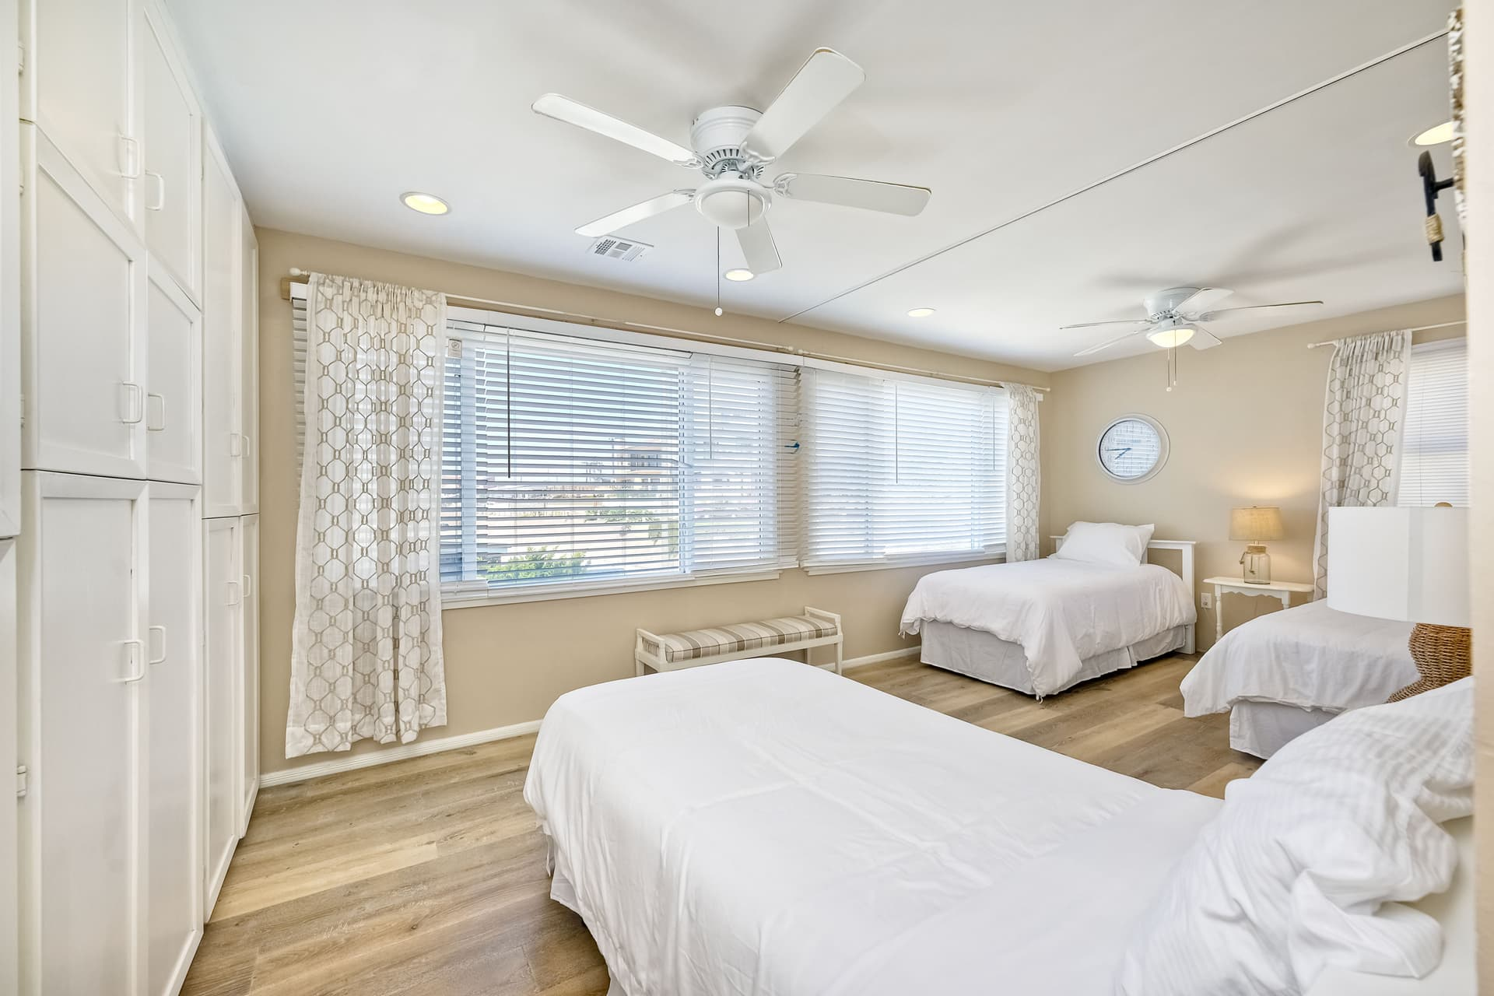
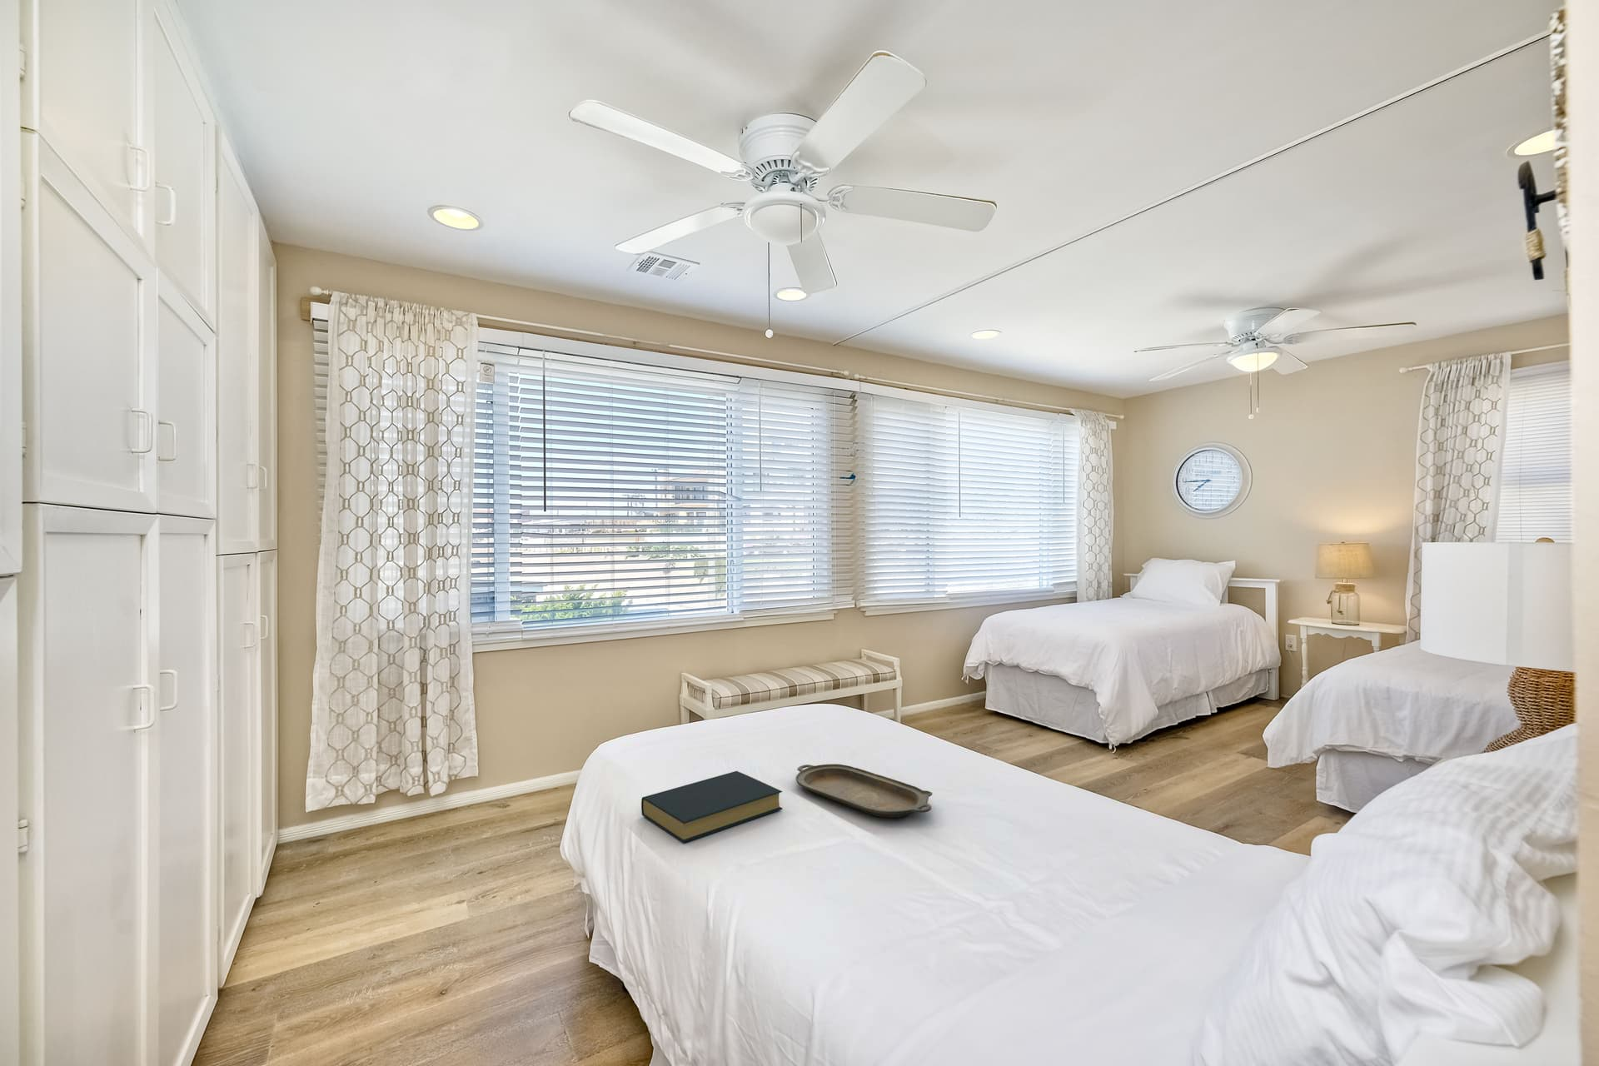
+ serving tray (859, 790)
+ hardback book (711, 803)
